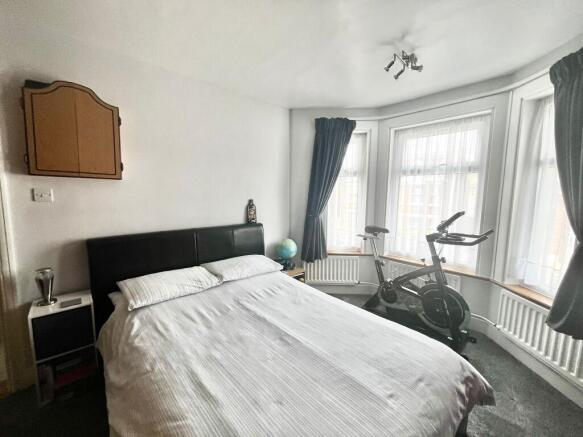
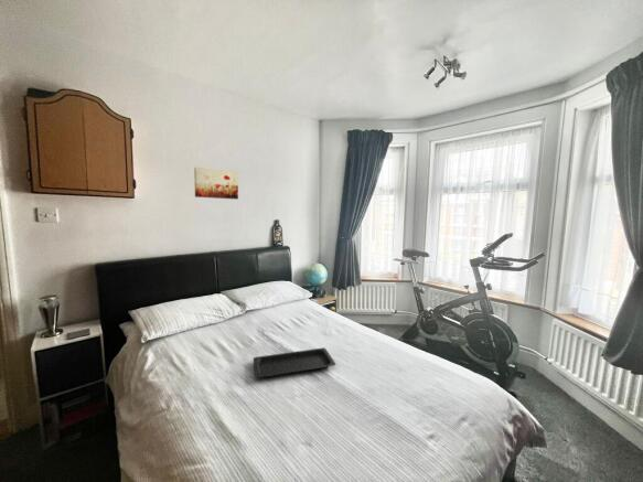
+ wall art (217, 184)
+ serving tray (293, 363)
